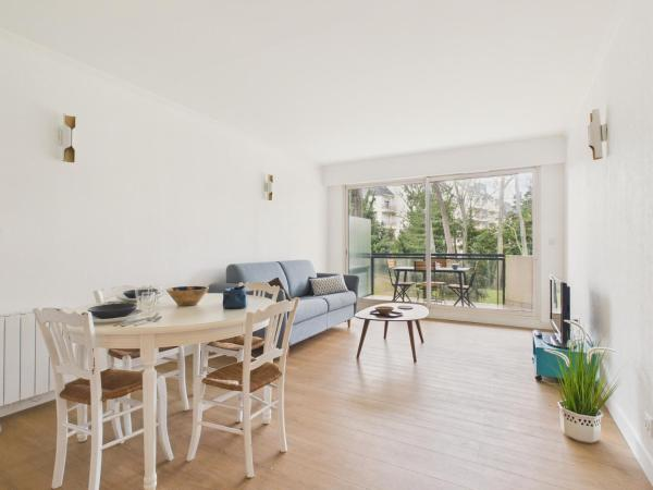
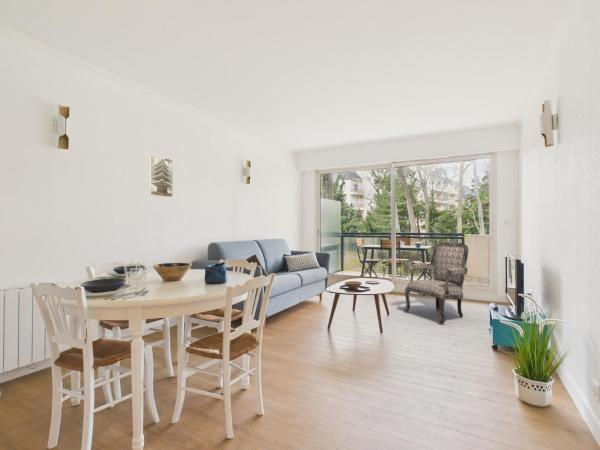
+ armchair (439, 278)
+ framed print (161, 176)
